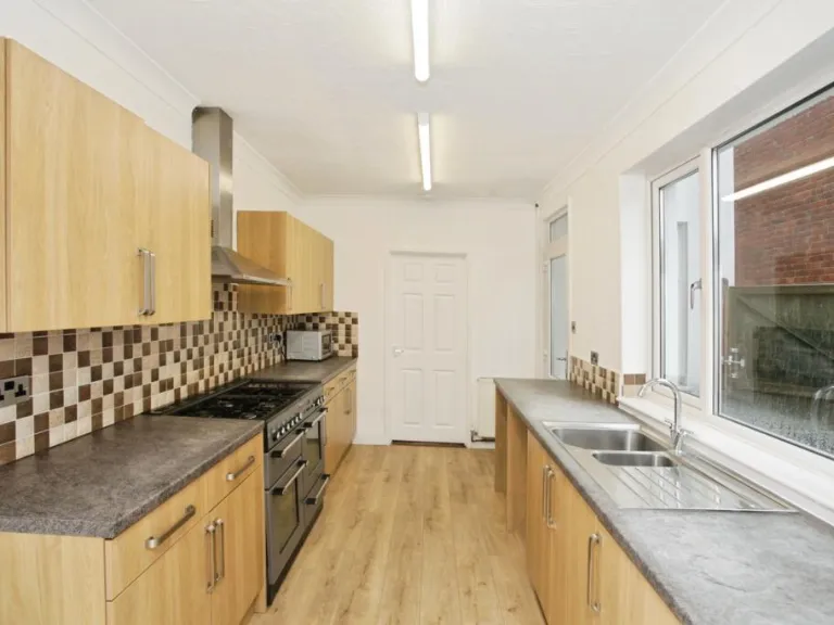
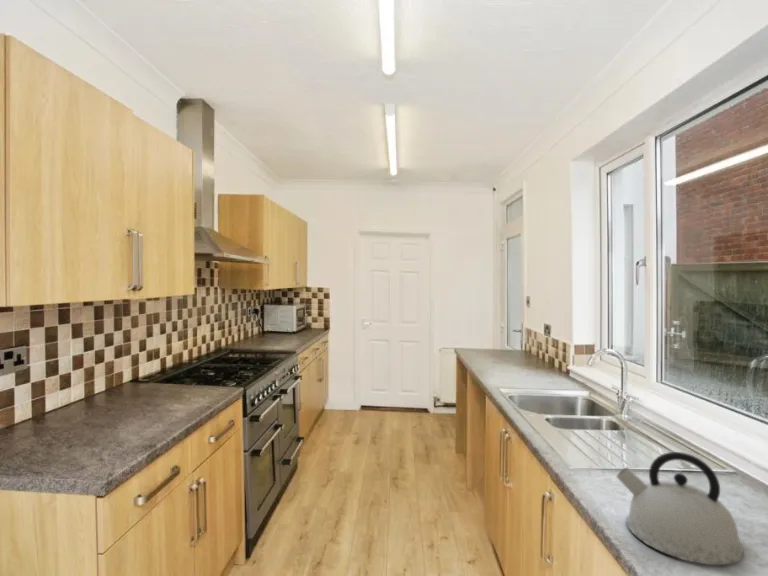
+ kettle (675, 492)
